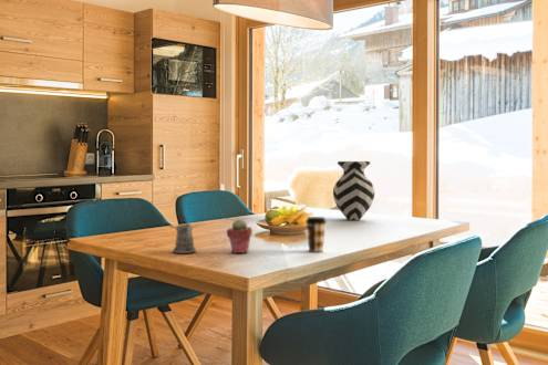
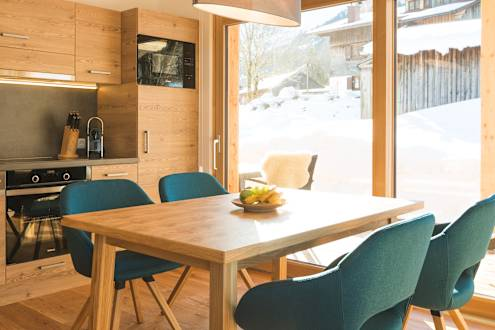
- pepper shaker (183, 237)
- potted succulent (239, 234)
- vase (353, 190)
- coffee cup (316, 233)
